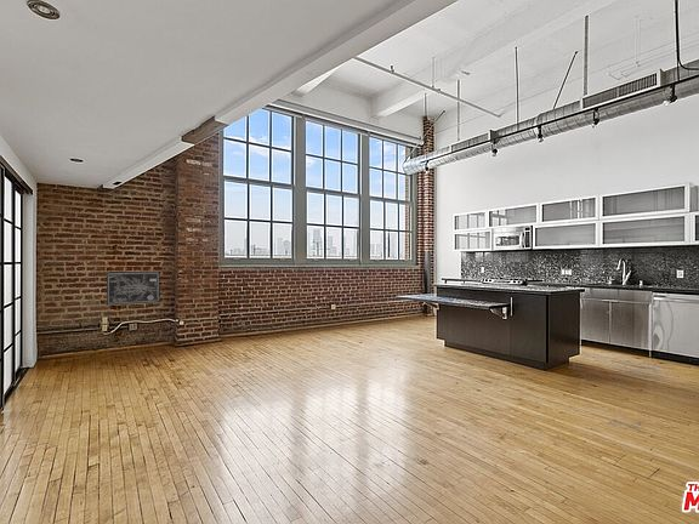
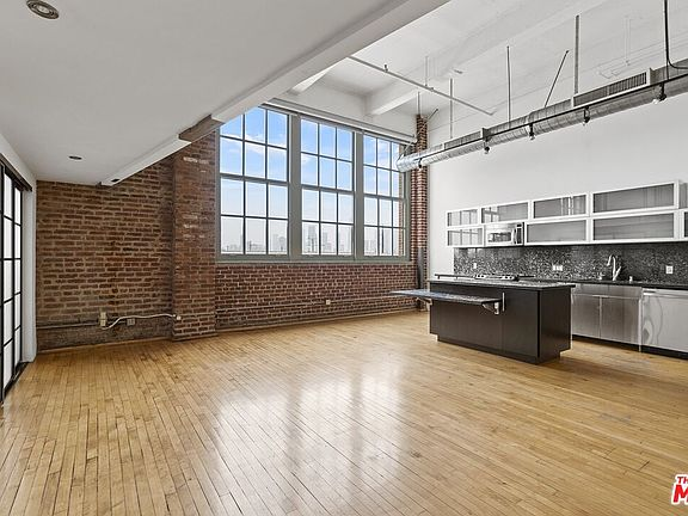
- wall art (133, 287)
